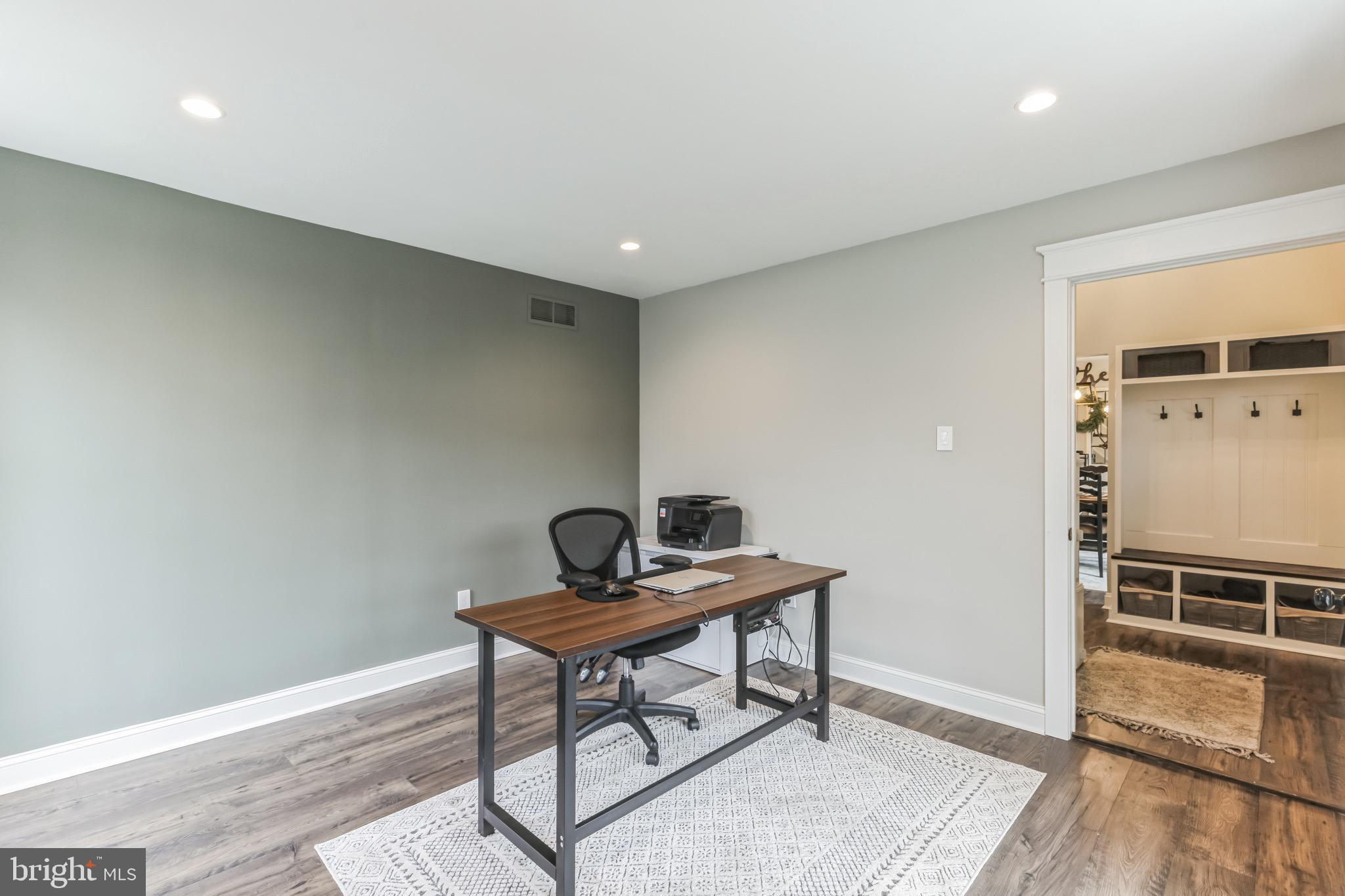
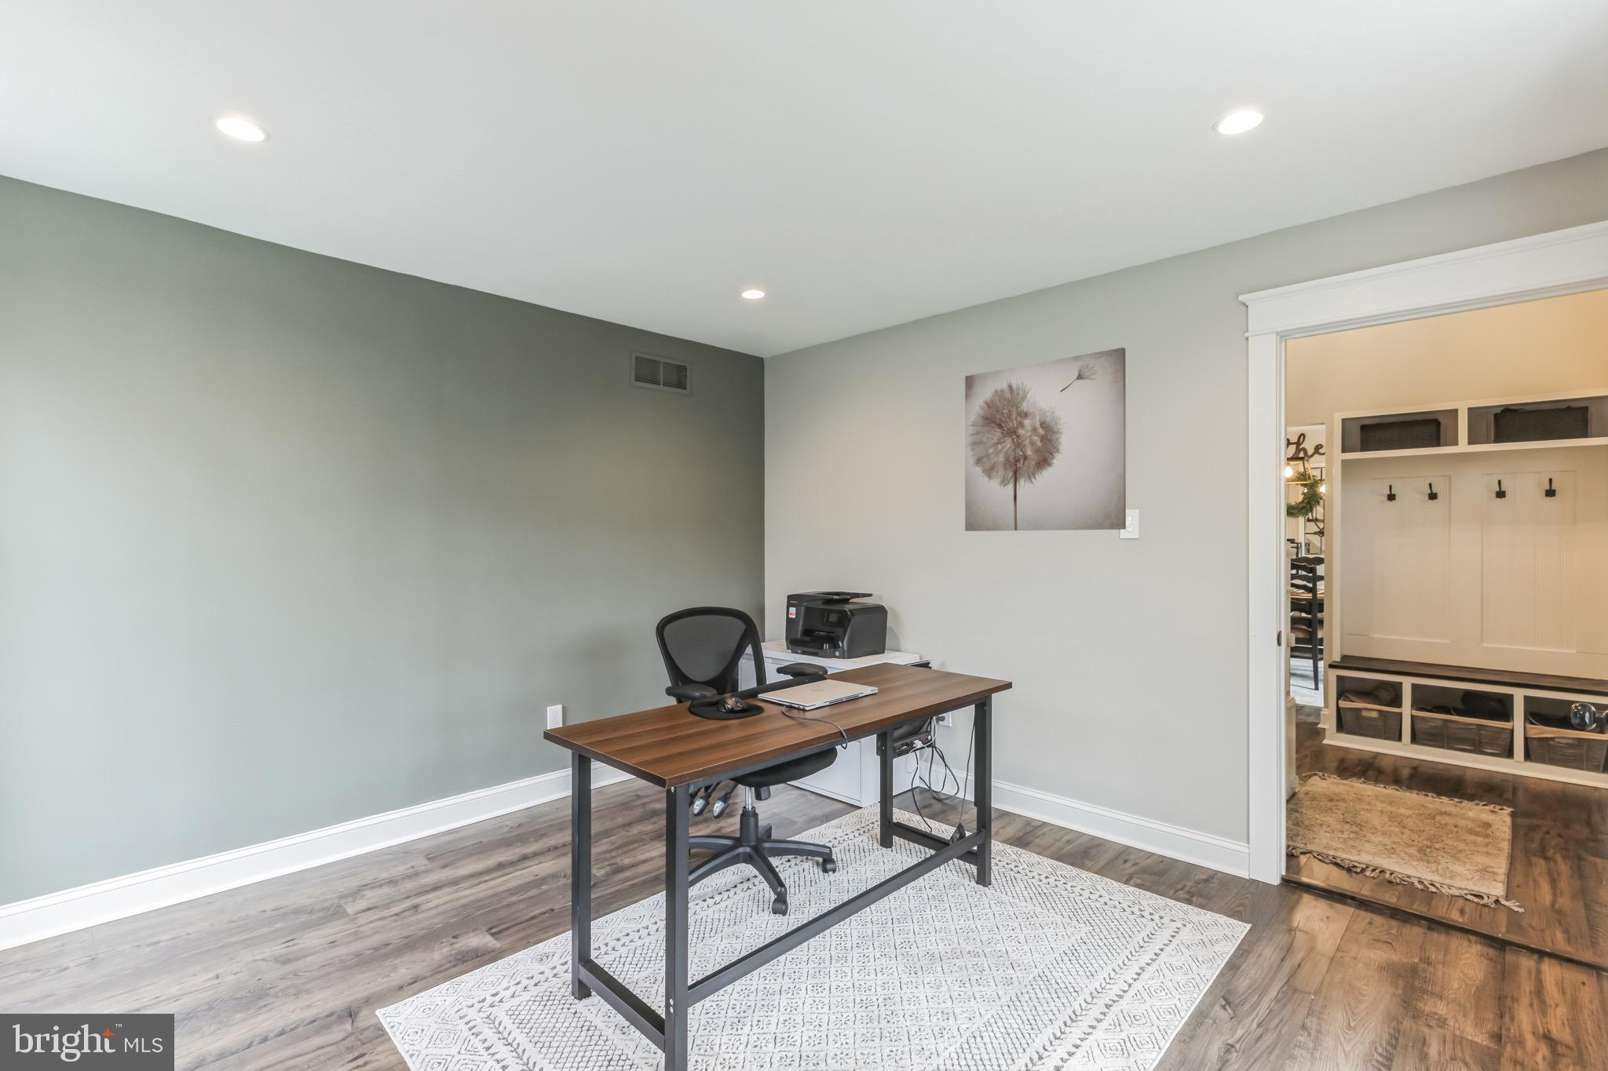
+ wall art (1039, 446)
